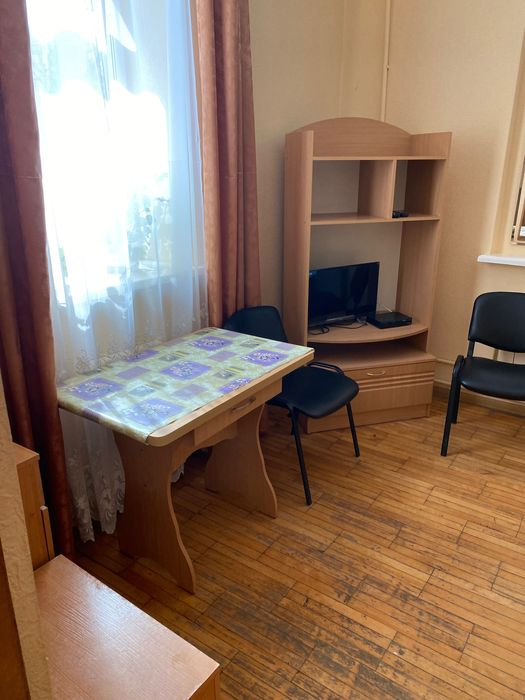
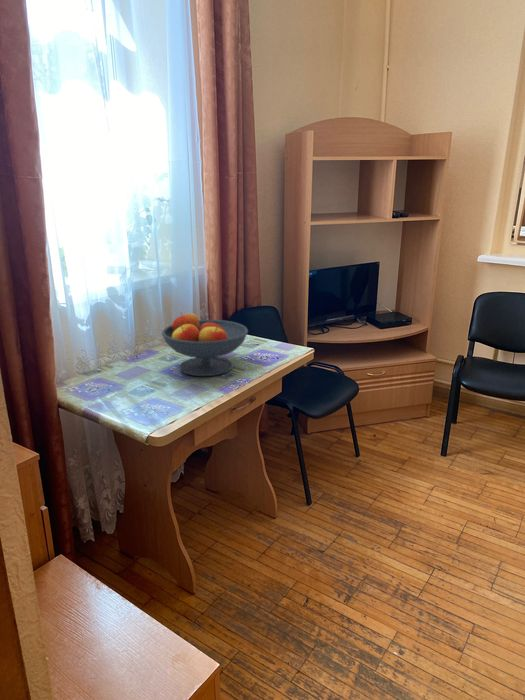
+ fruit bowl (205, 342)
